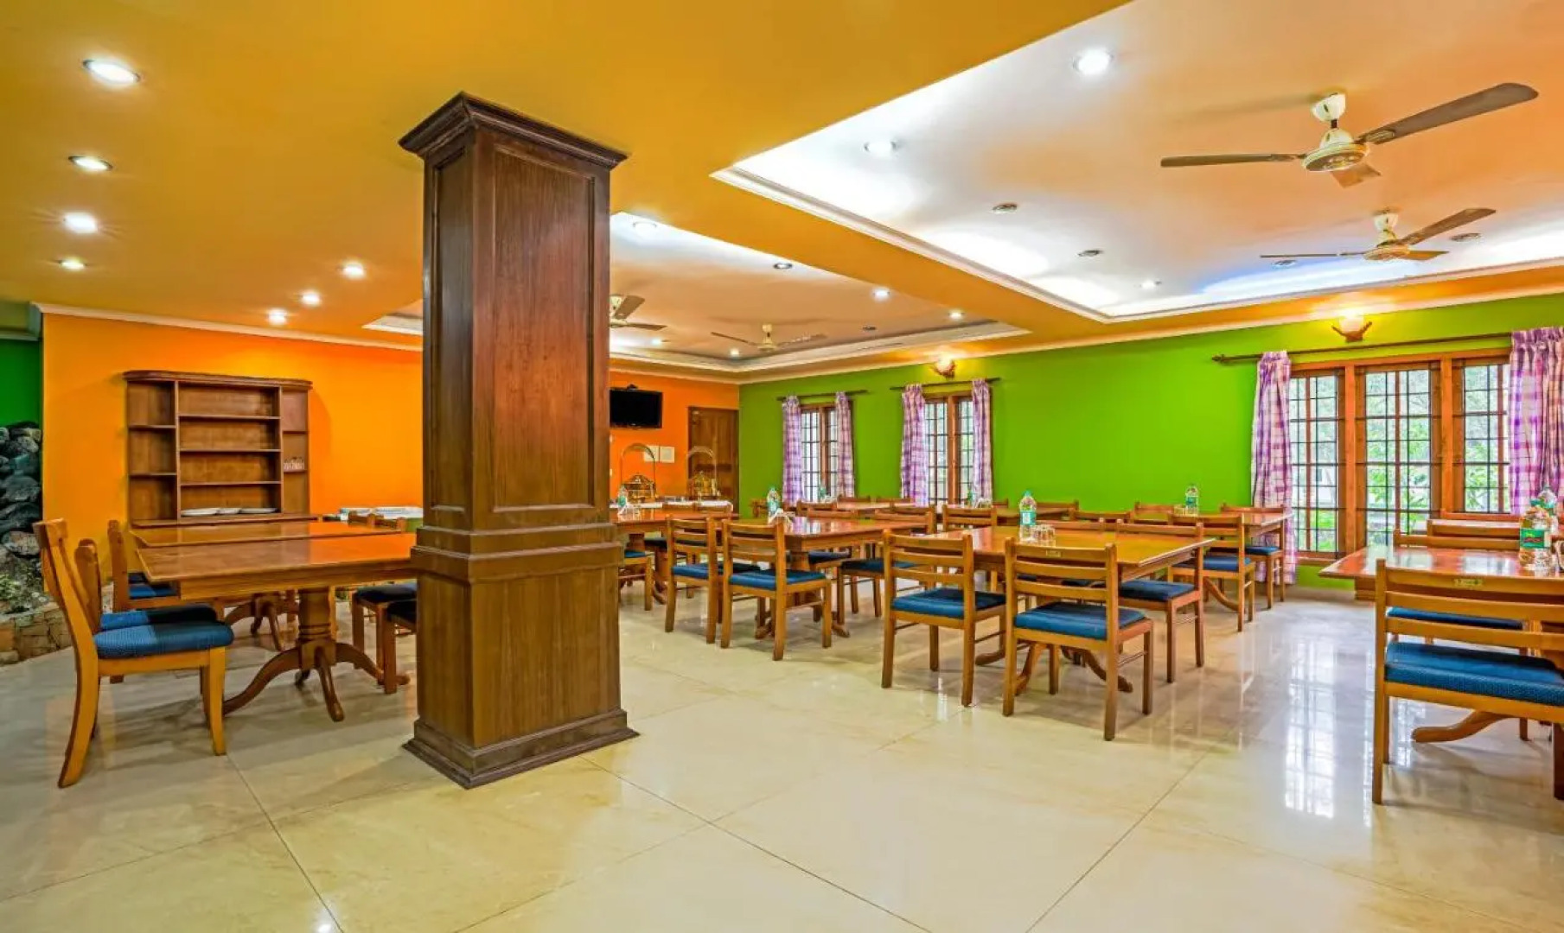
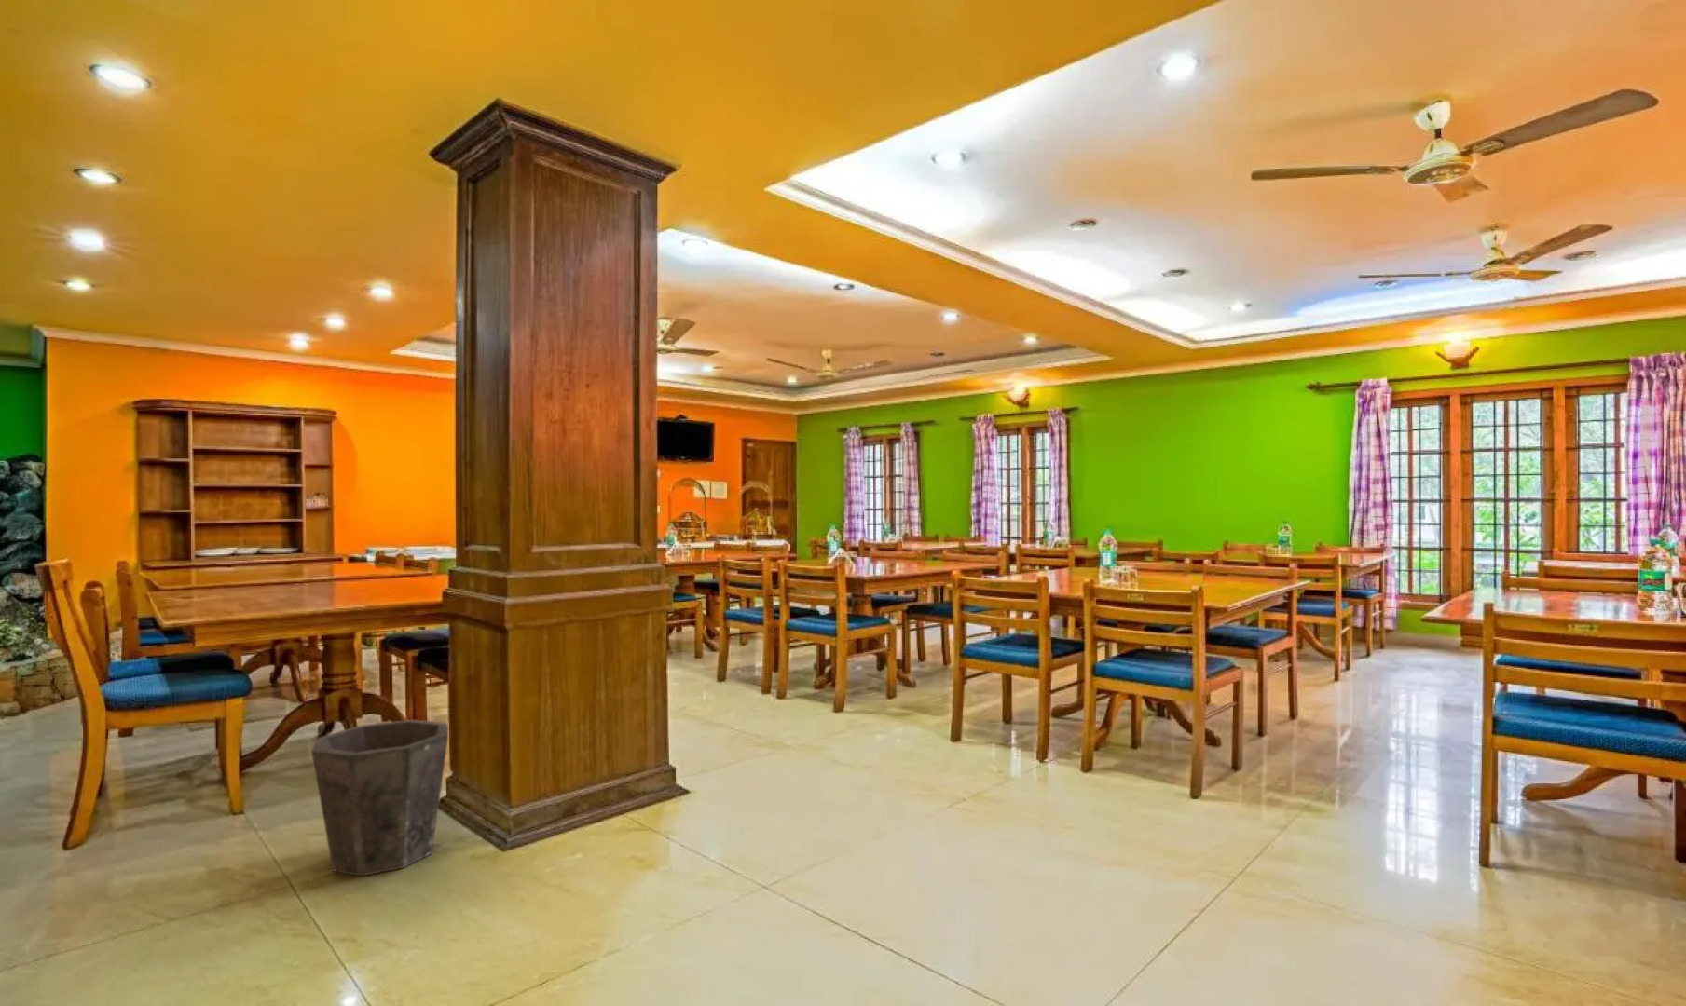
+ waste bin (383, 795)
